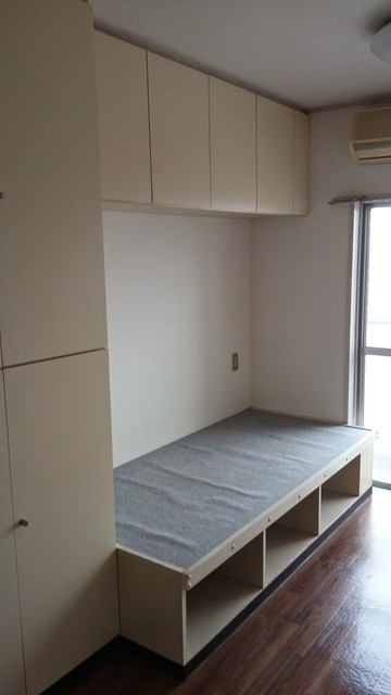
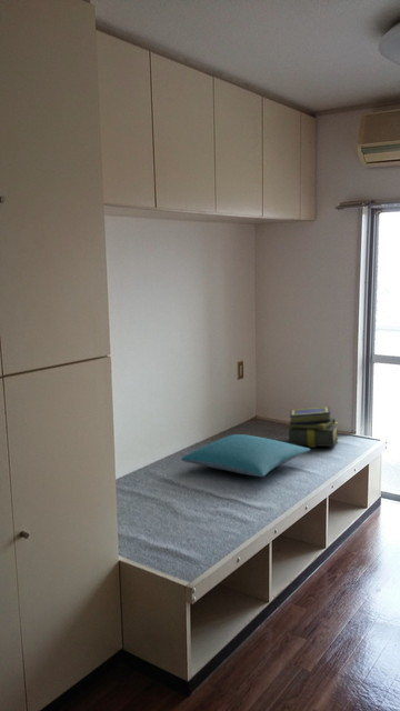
+ stack of books (311, 425)
+ pillow (247, 453)
